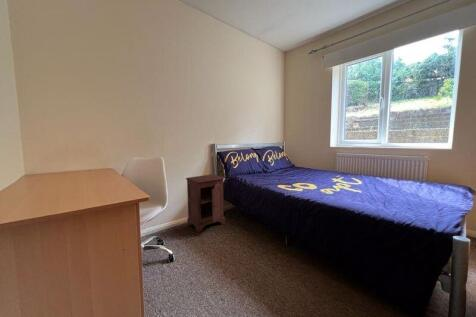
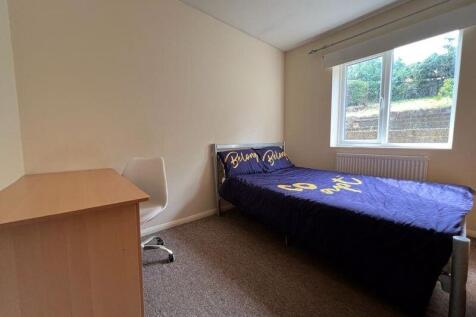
- nightstand (209, 202)
